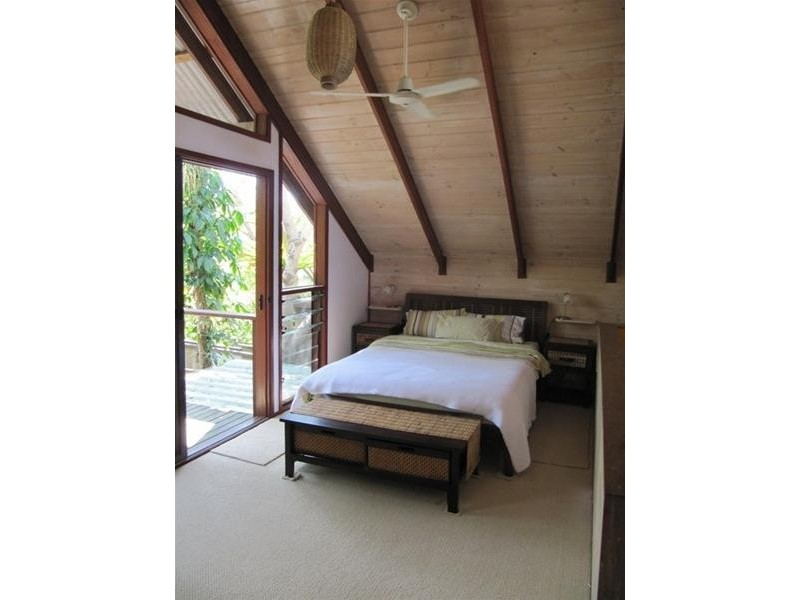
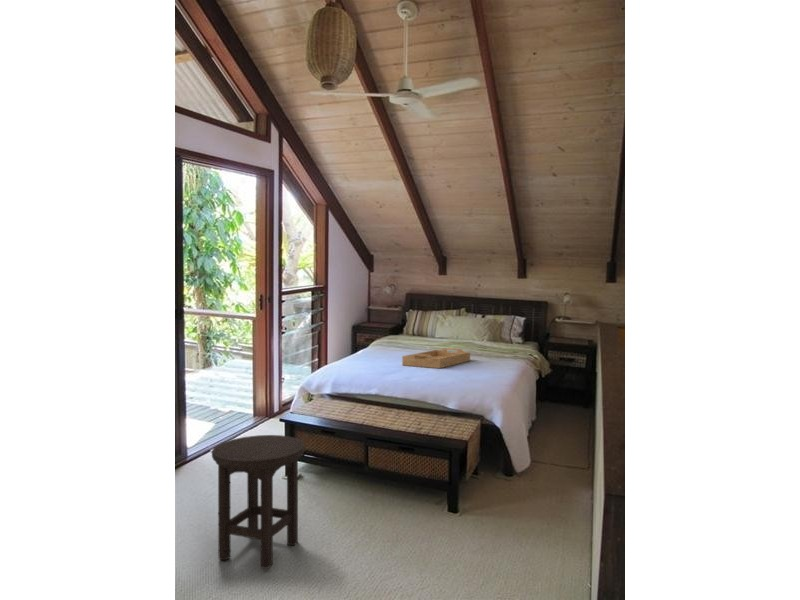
+ stool (257, 498)
+ serving tray (437, 357)
